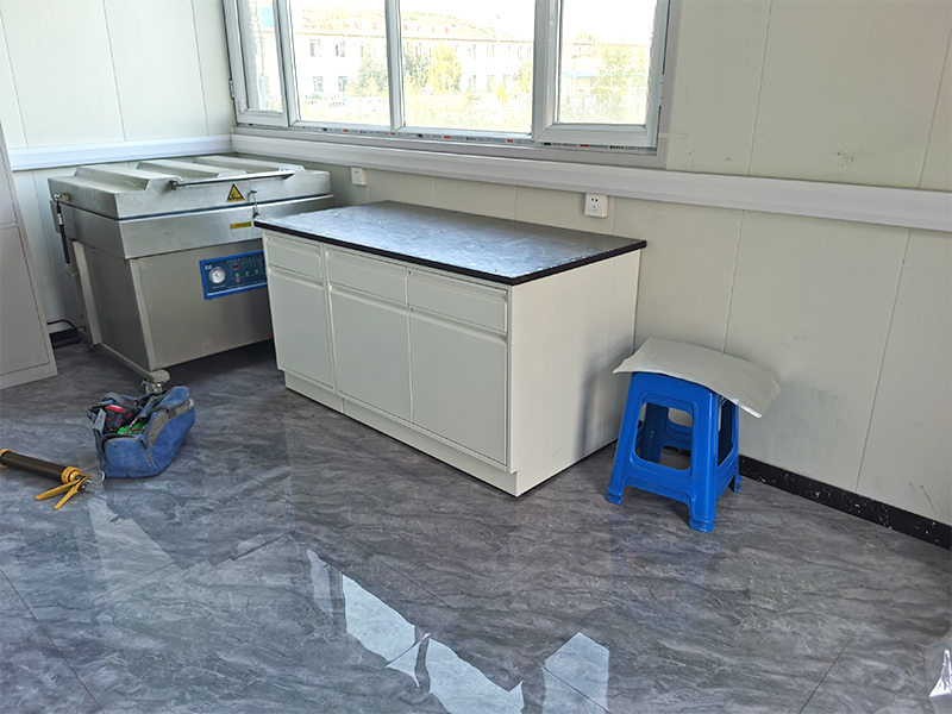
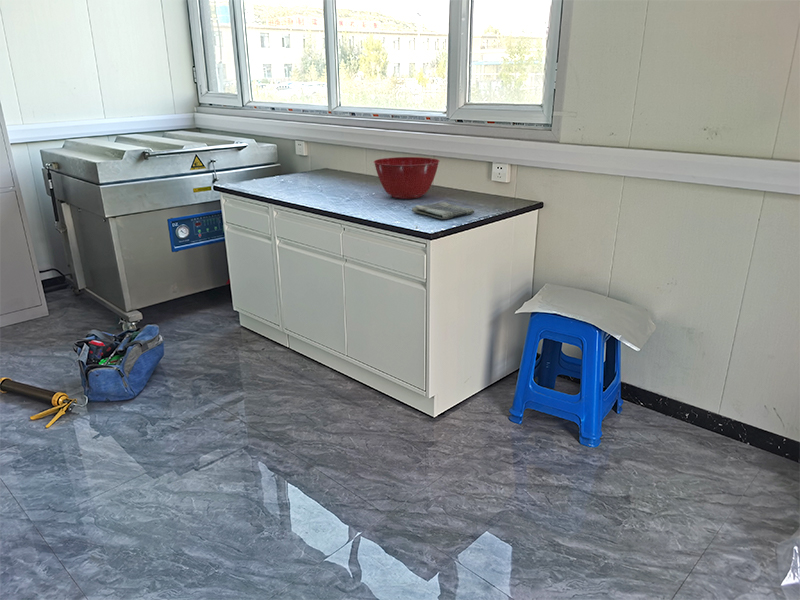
+ dish towel (442, 209)
+ mixing bowl (406, 178)
